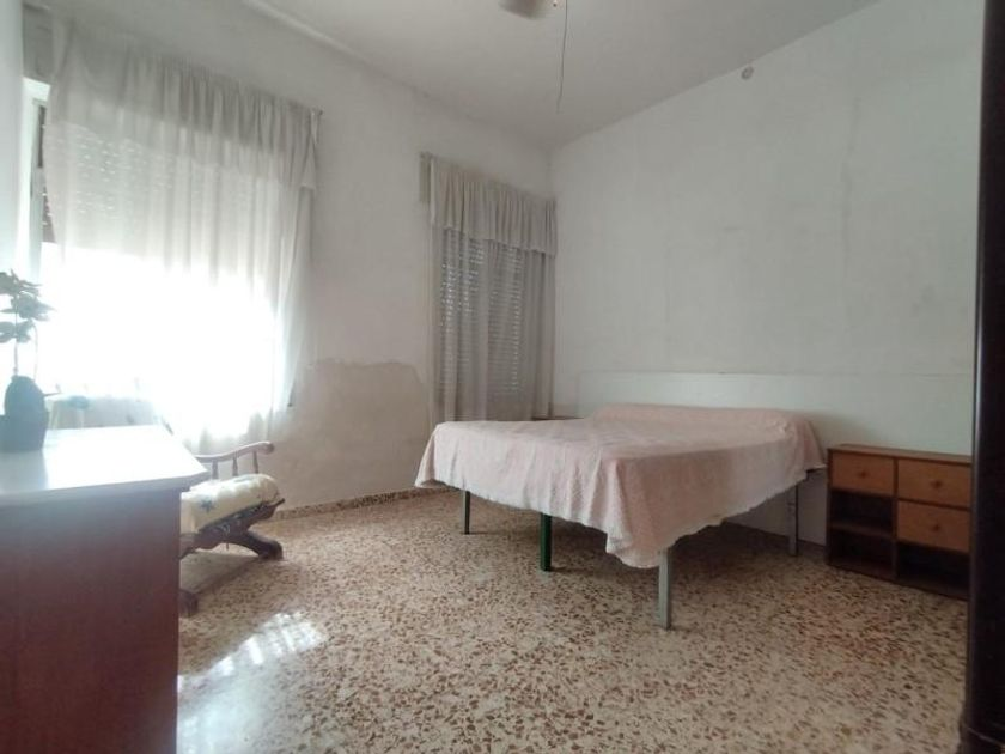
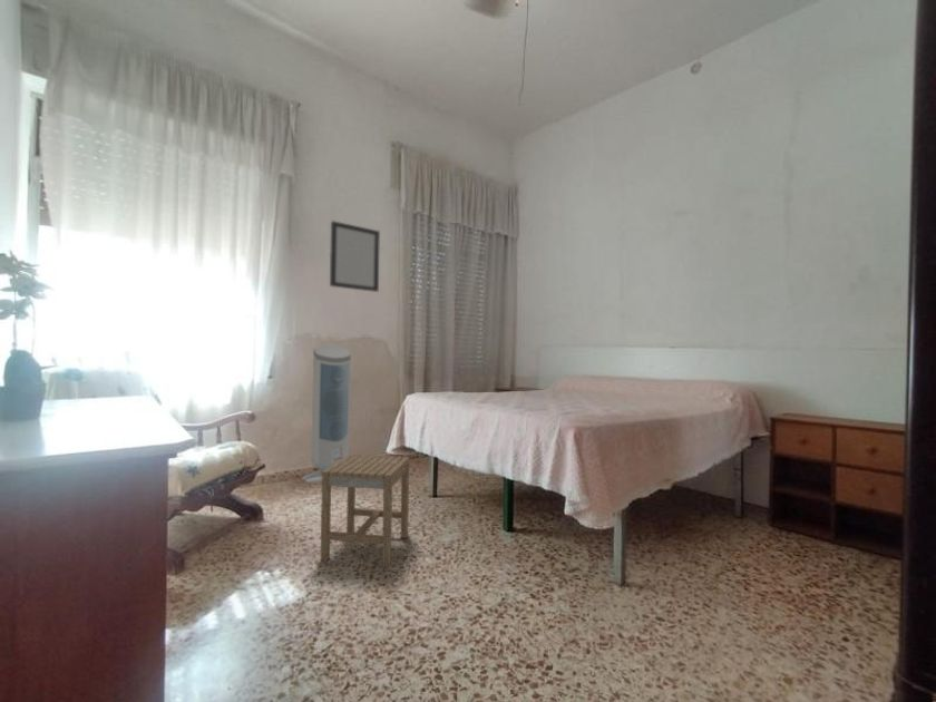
+ home mirror (354, 257)
+ stool (368, 509)
+ air purifier (331, 410)
